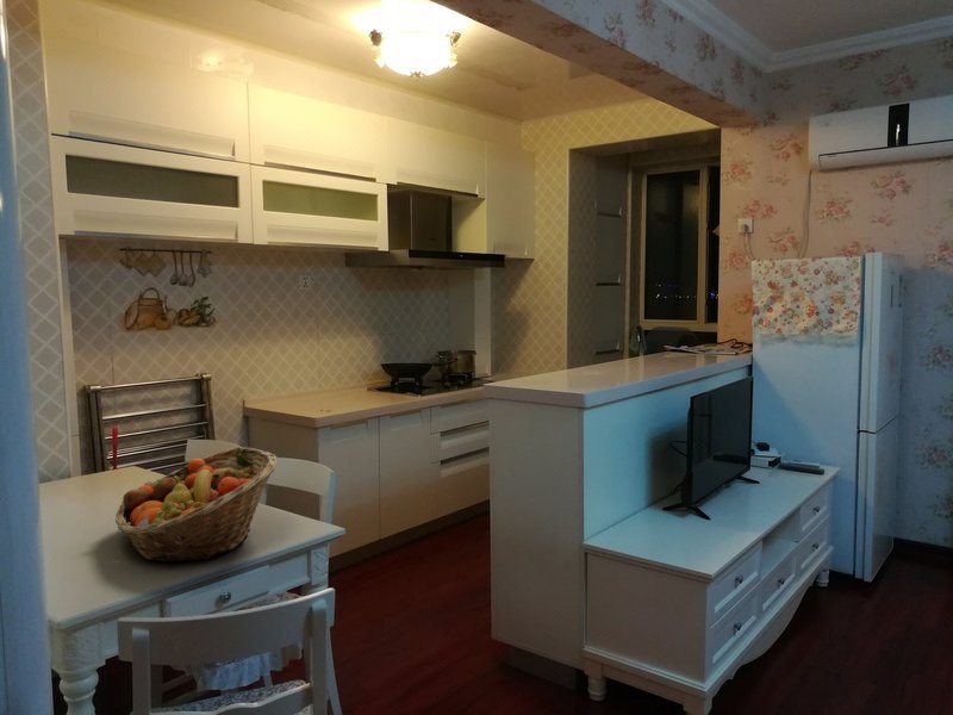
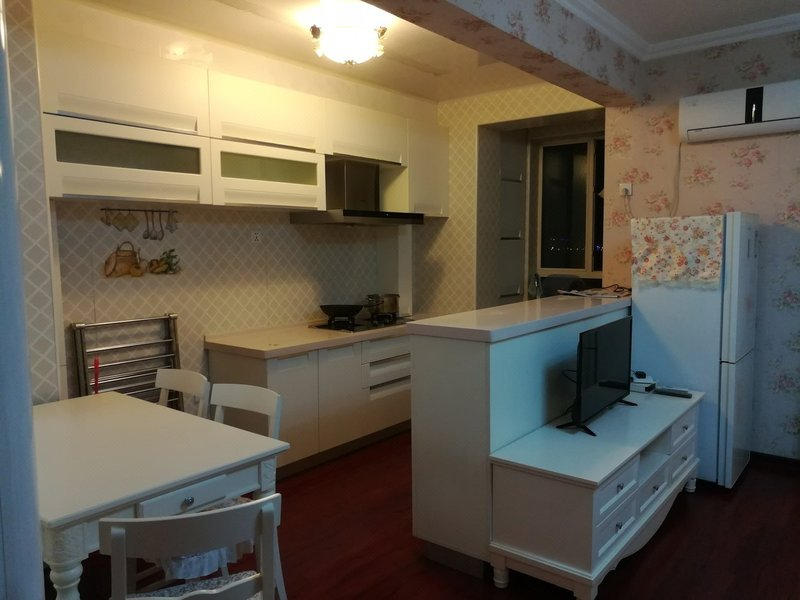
- fruit basket (199, 499)
